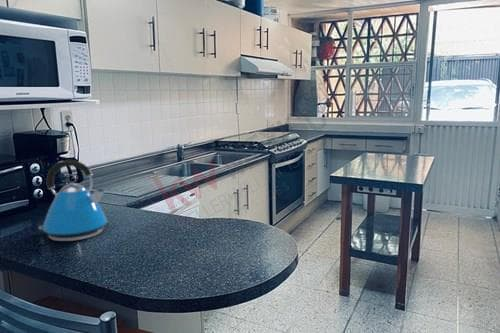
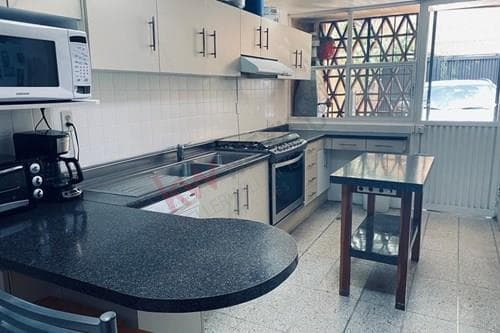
- kettle (71, 196)
